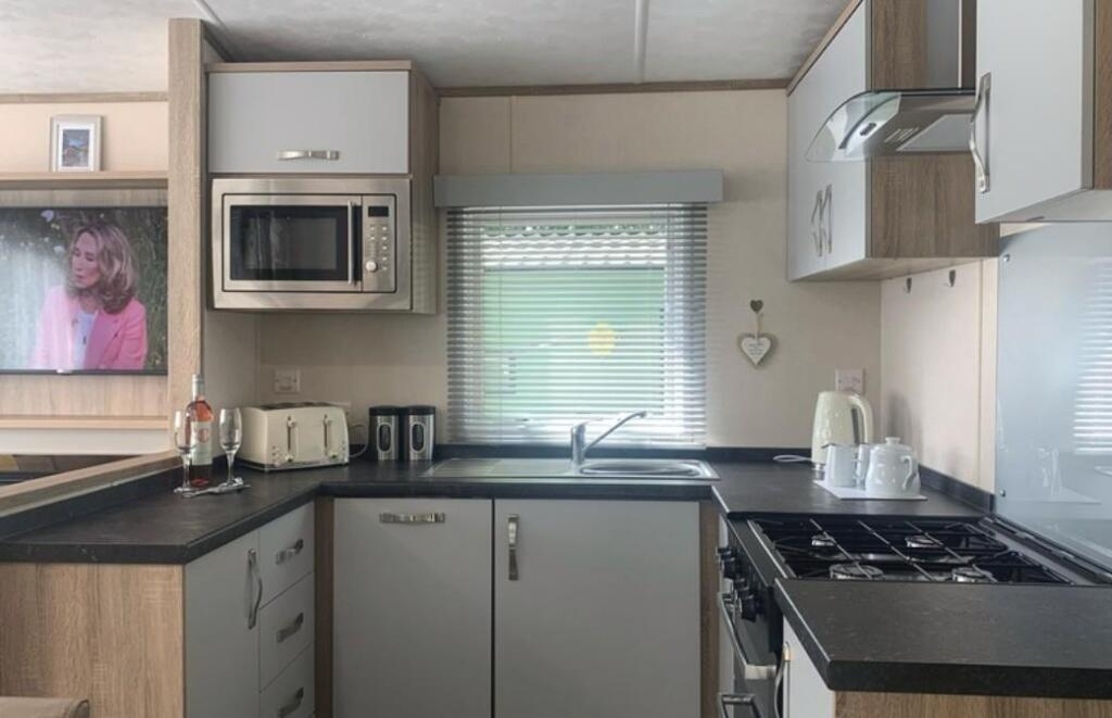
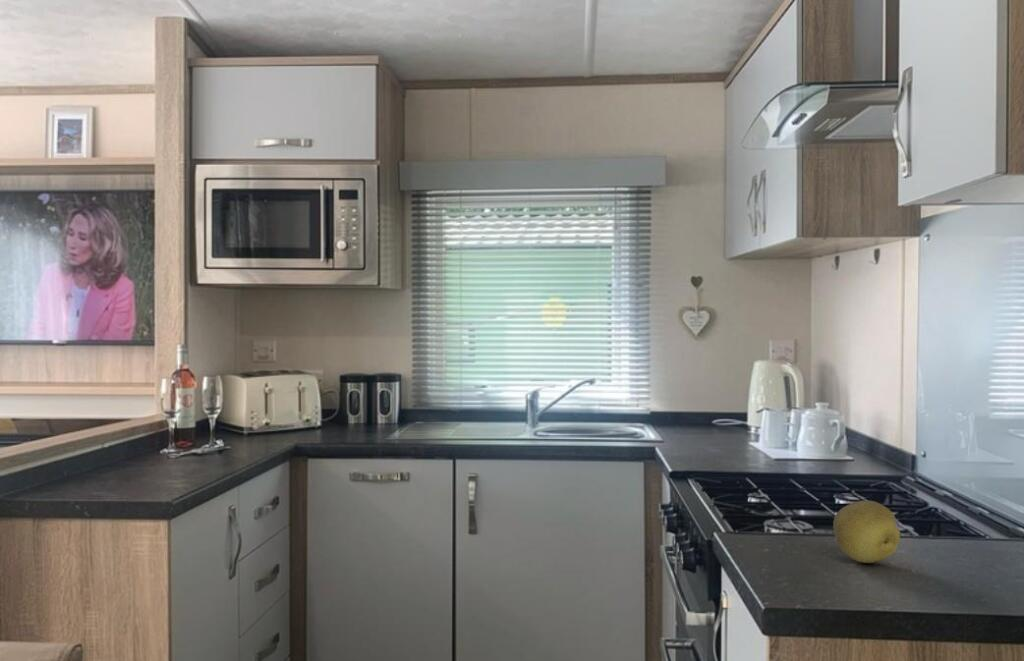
+ fruit (866, 531)
